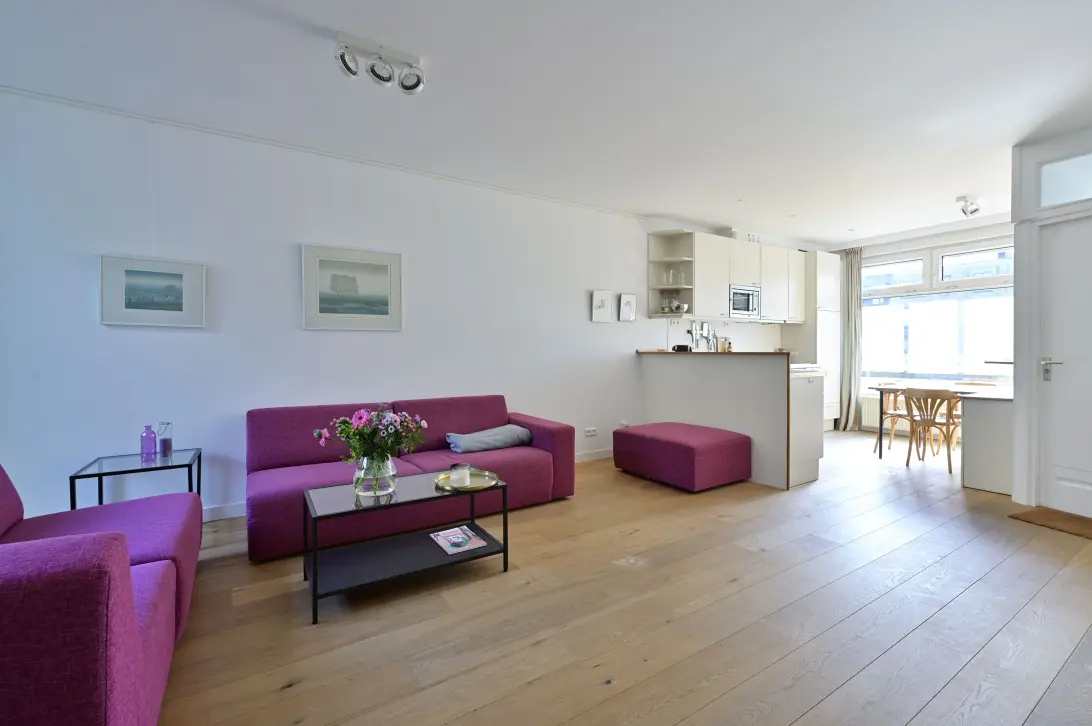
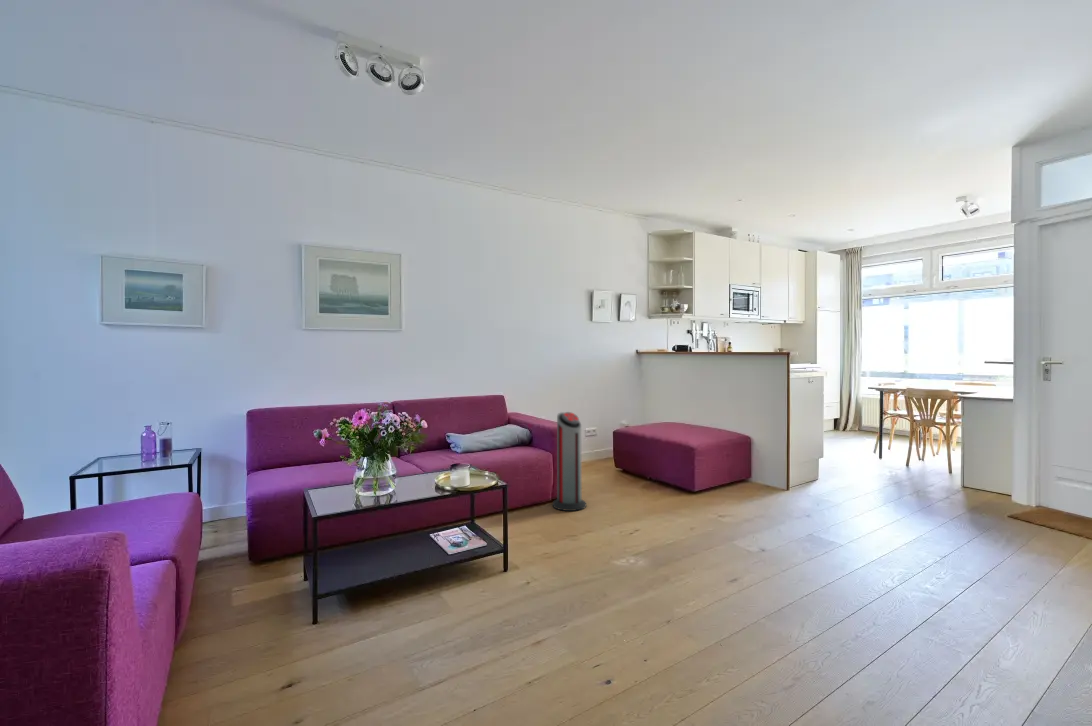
+ air purifier (569, 458)
